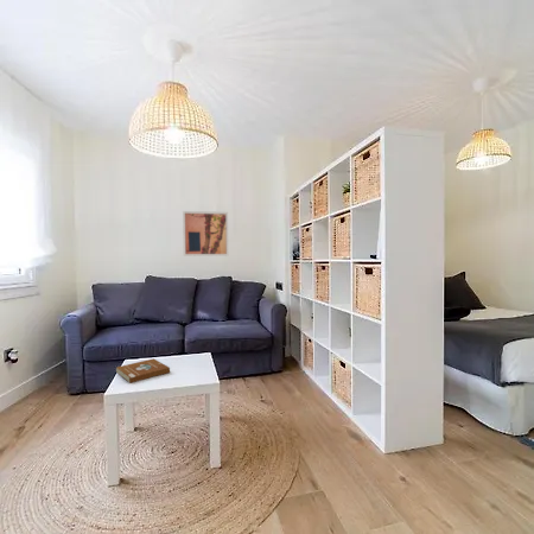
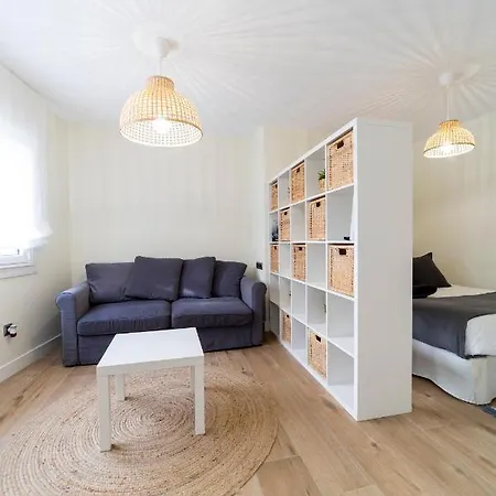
- book (142, 369)
- wall art (205, 234)
